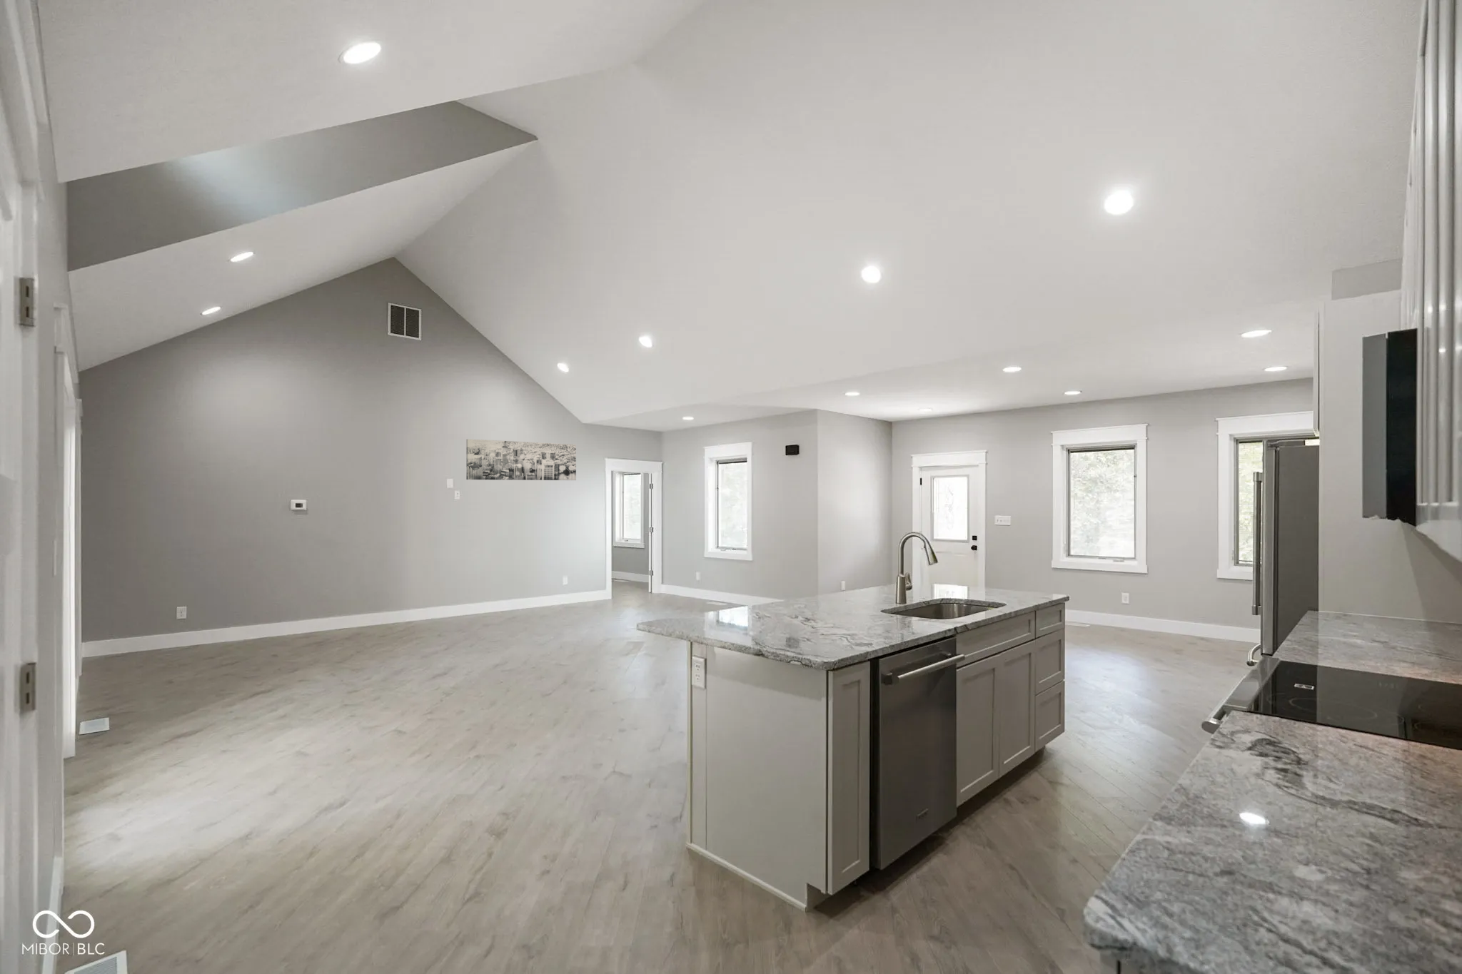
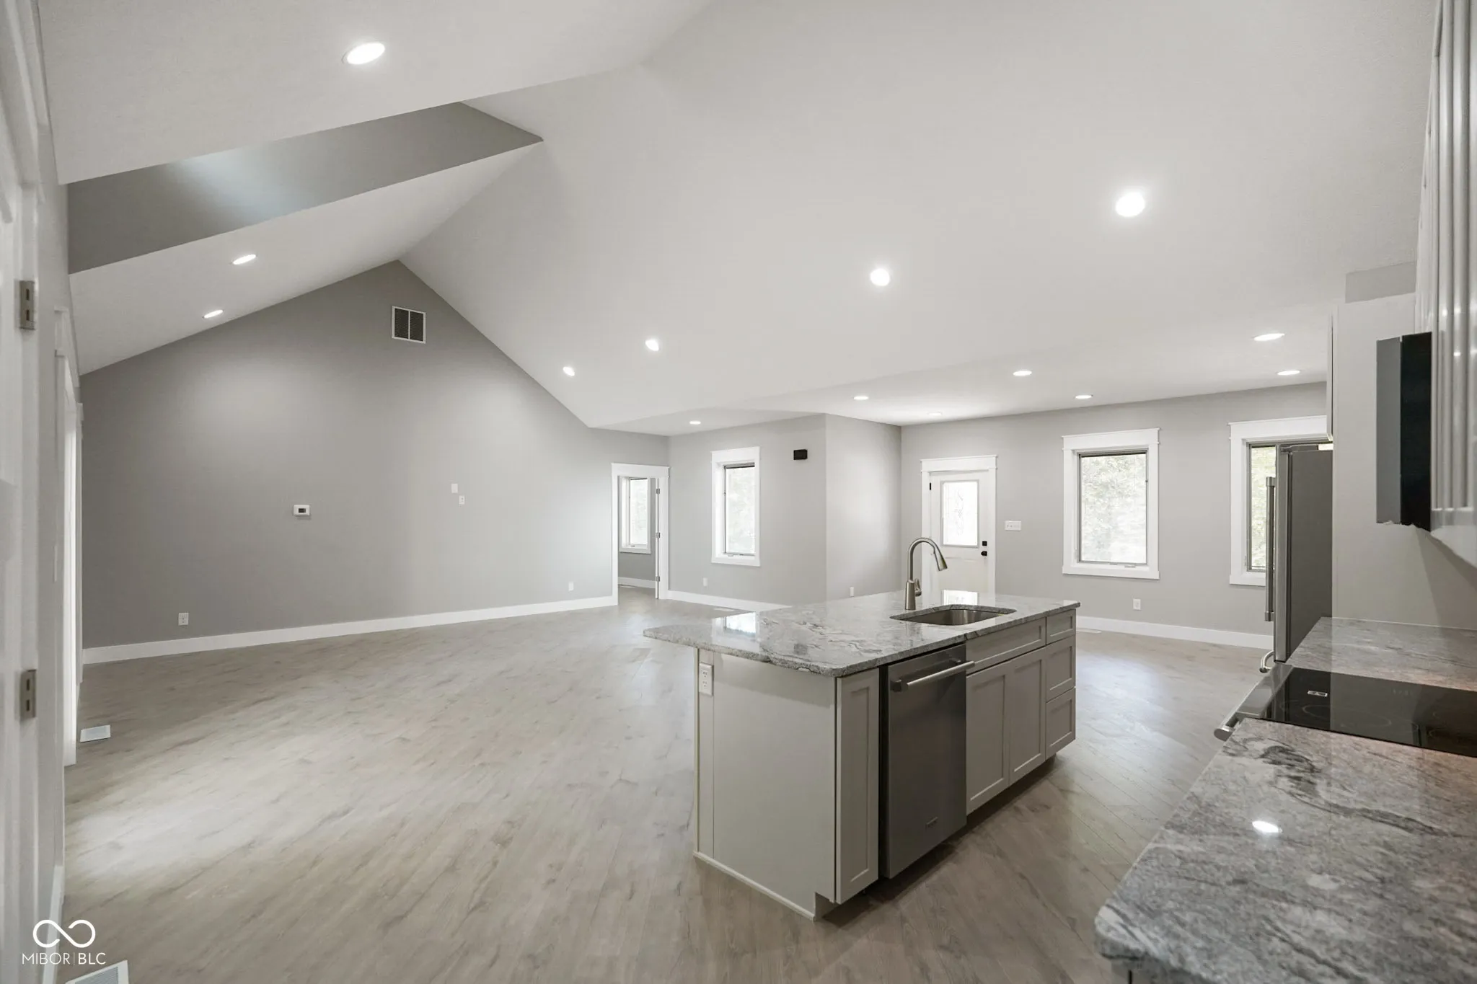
- wall art (524, 461)
